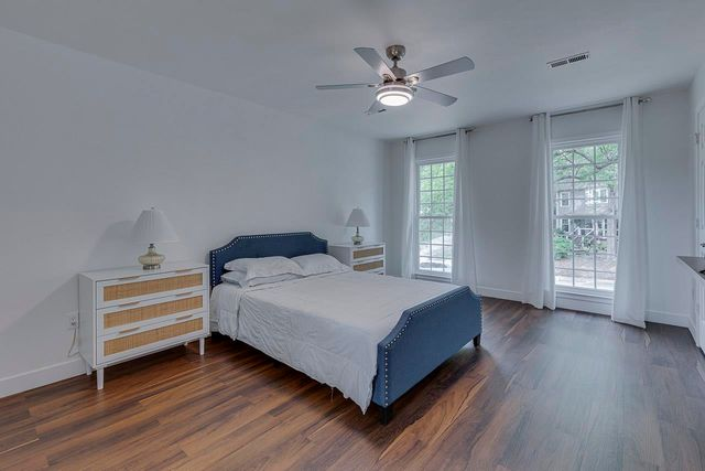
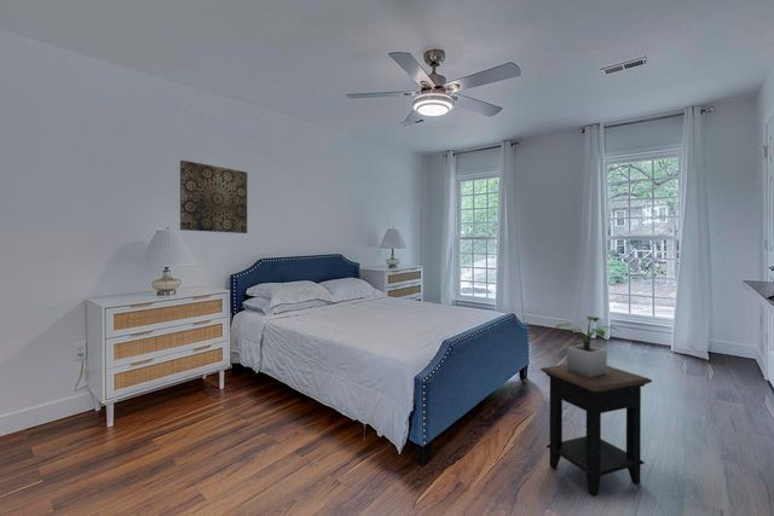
+ side table (593, 423)
+ wall art (215, 198)
+ potted plant (589, 344)
